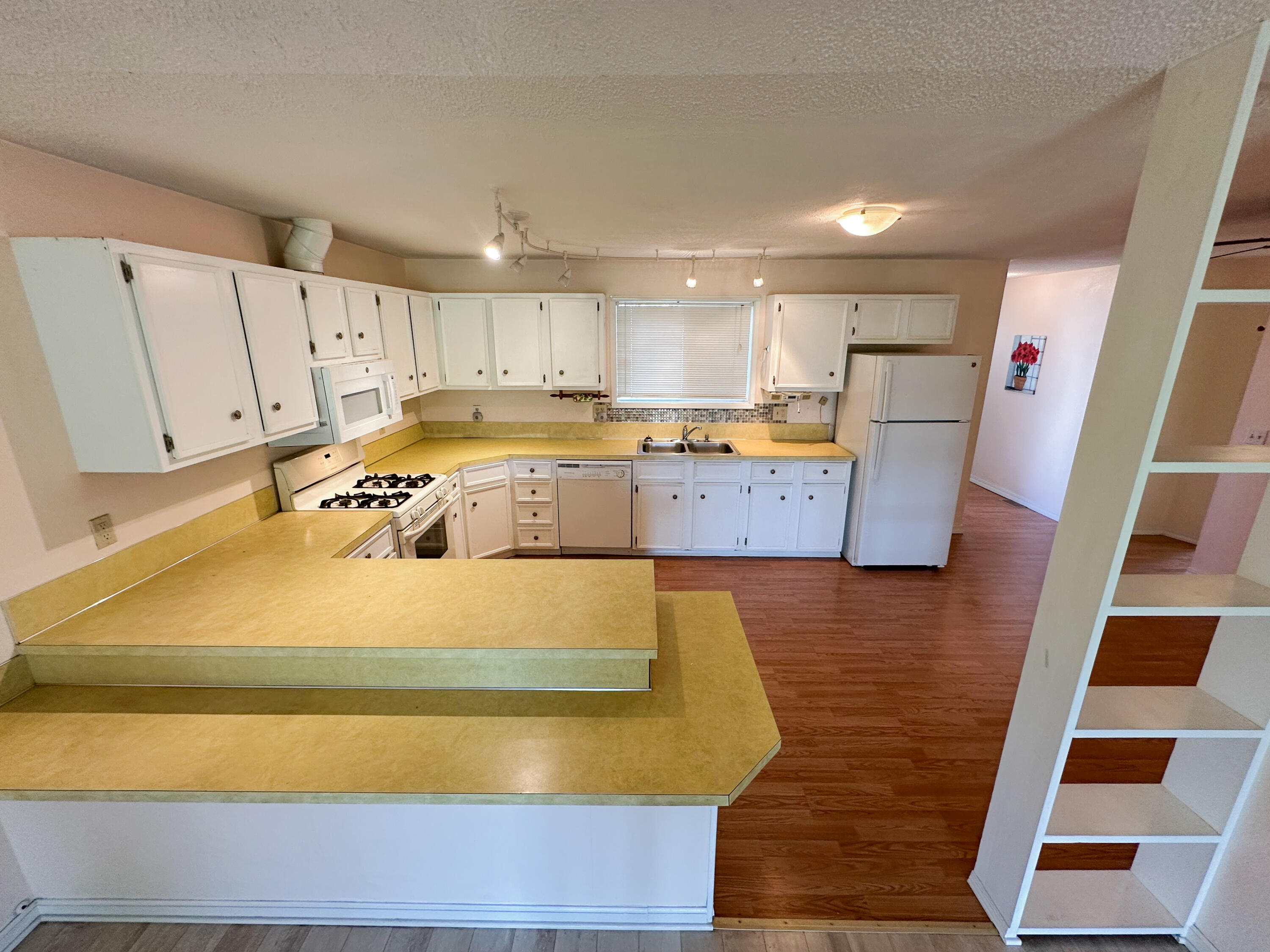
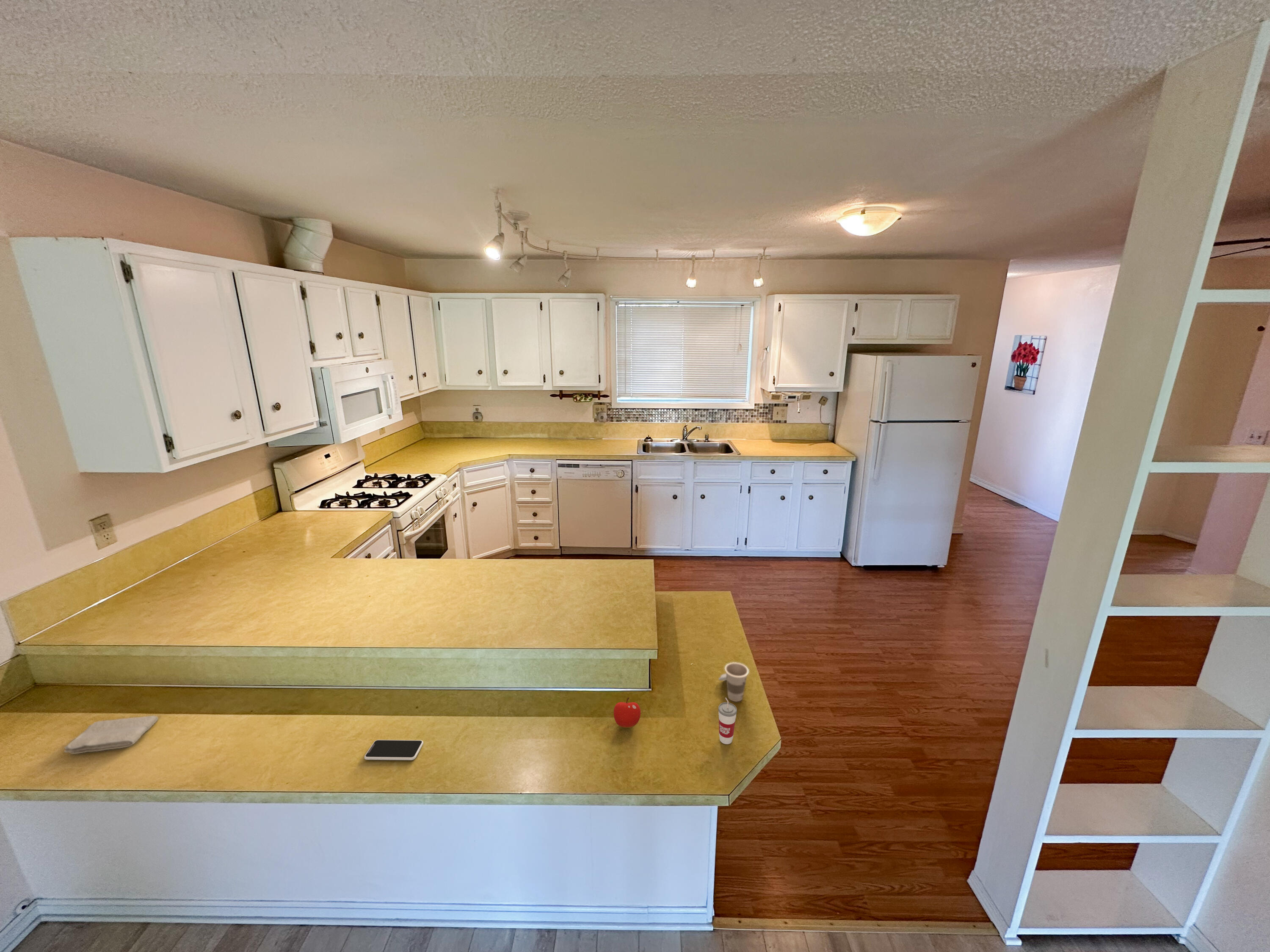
+ cup (727, 718)
+ cup (733, 678)
+ fruit (627, 713)
+ washcloth (112, 733)
+ smartphone (394, 750)
